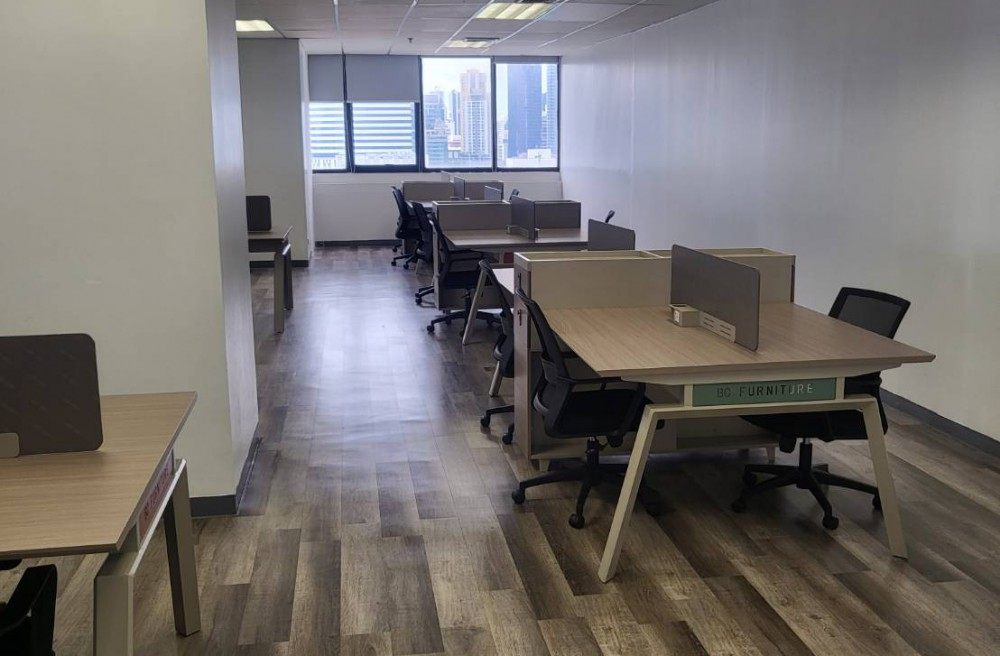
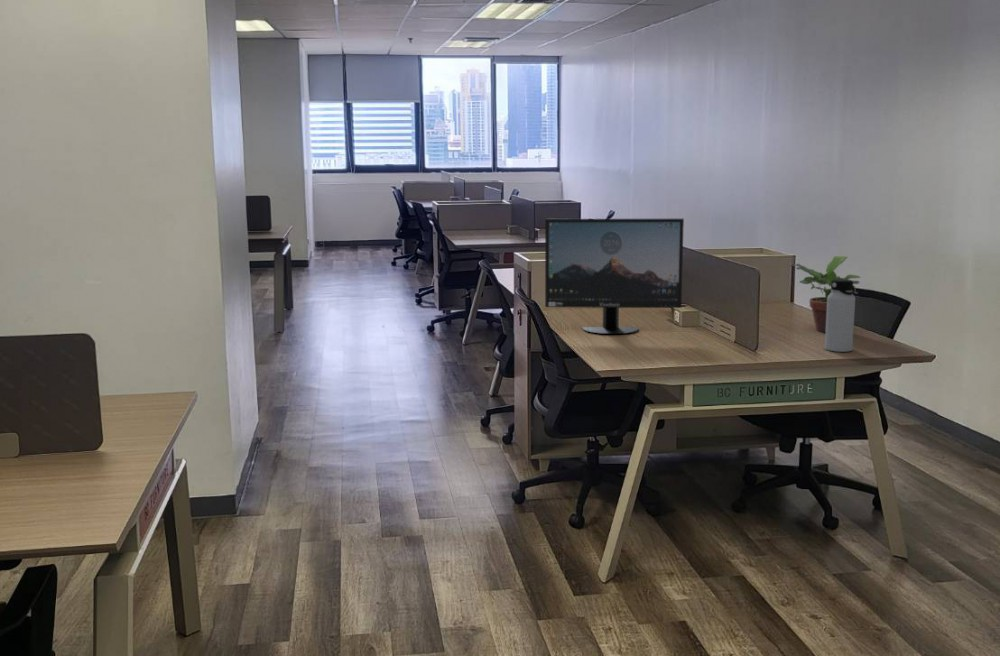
+ water bottle (840, 314)
+ potted plant (827, 295)
+ monitor (613, 275)
